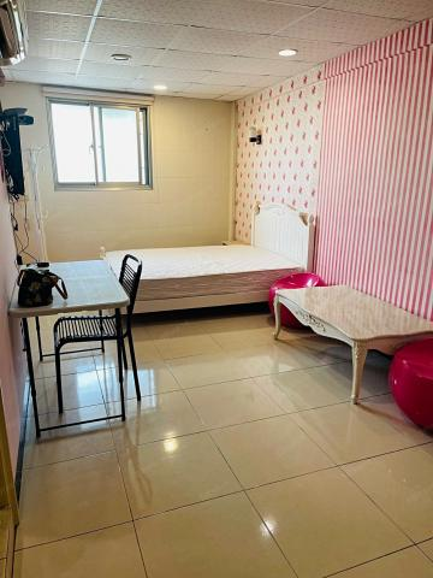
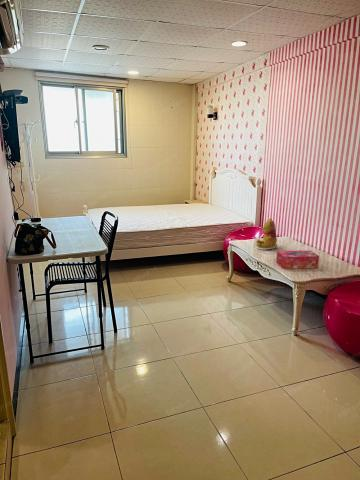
+ tissue box (297, 259)
+ teddy bear (267, 233)
